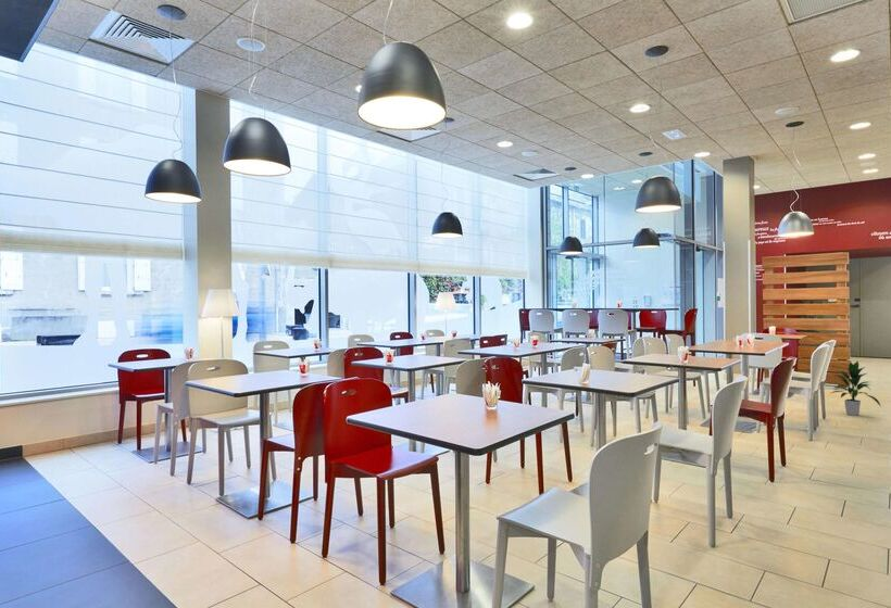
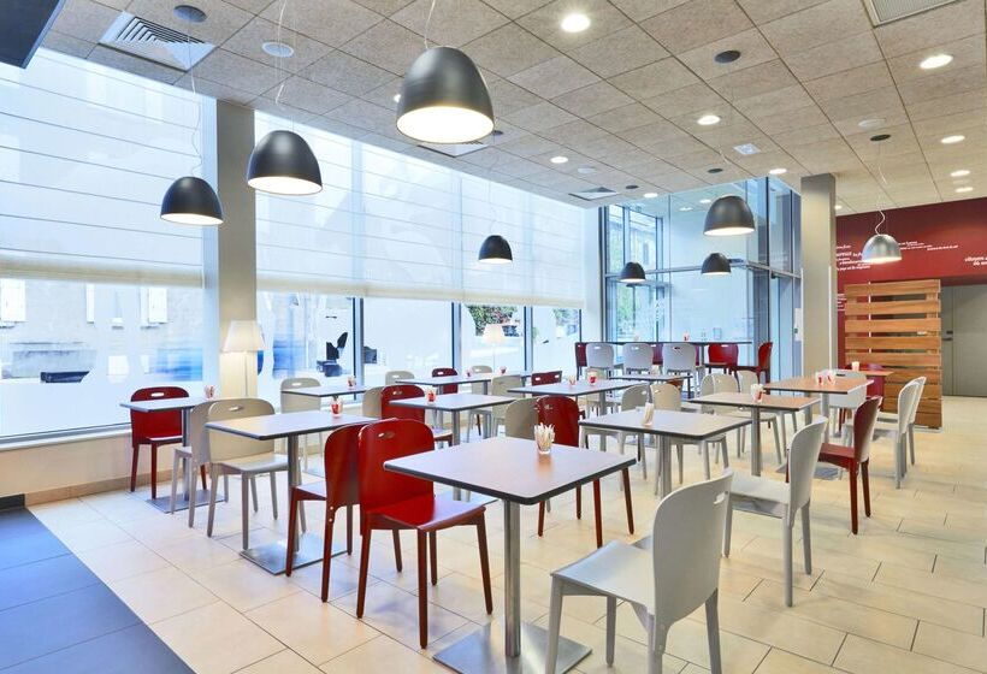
- indoor plant (853, 388)
